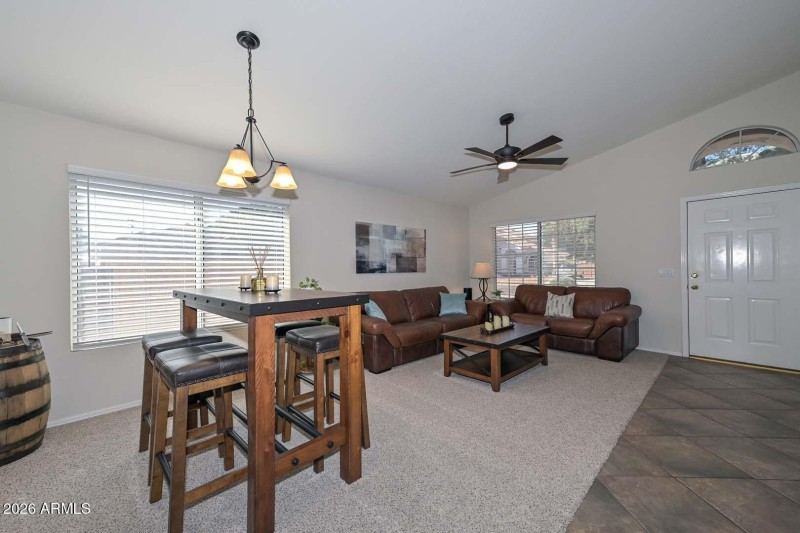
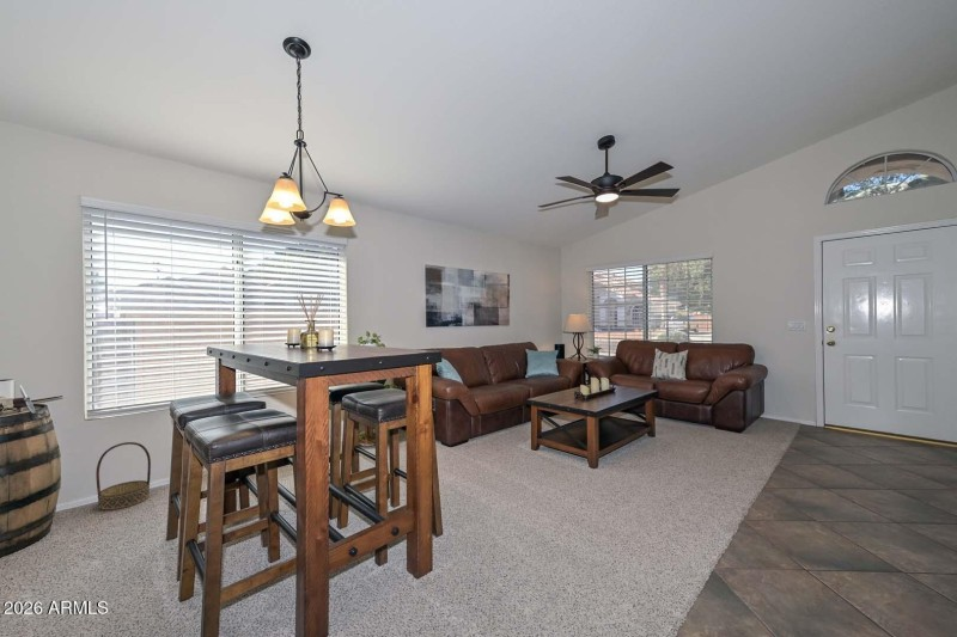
+ basket (127, 482)
